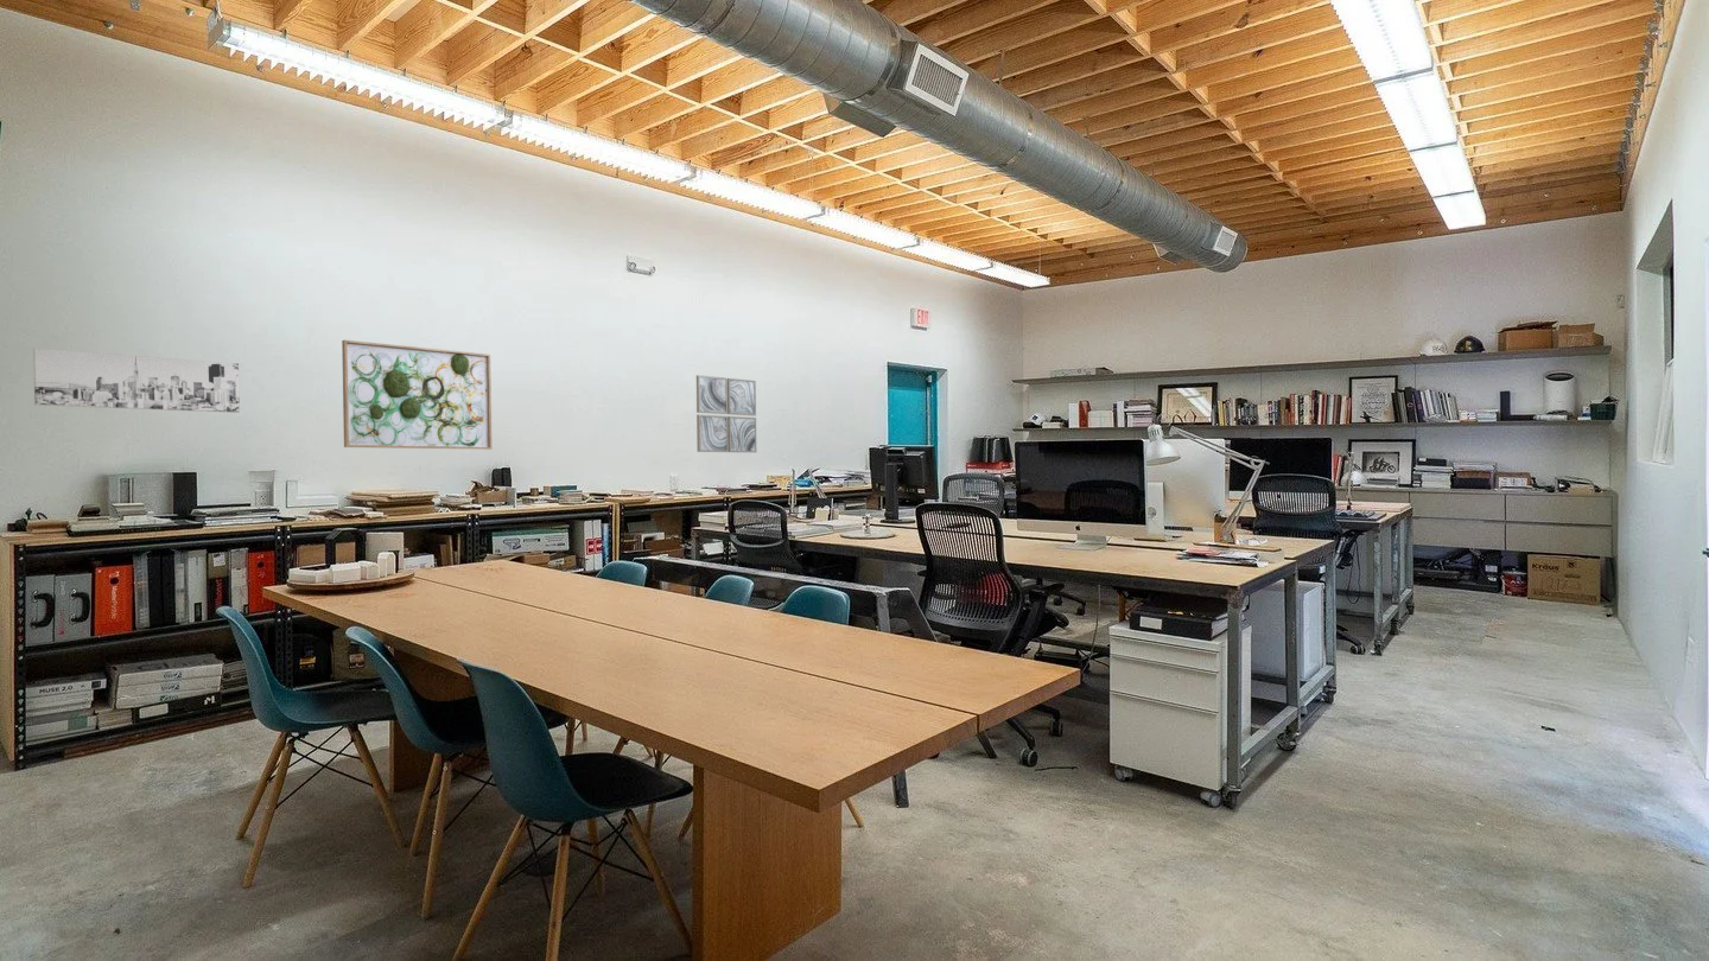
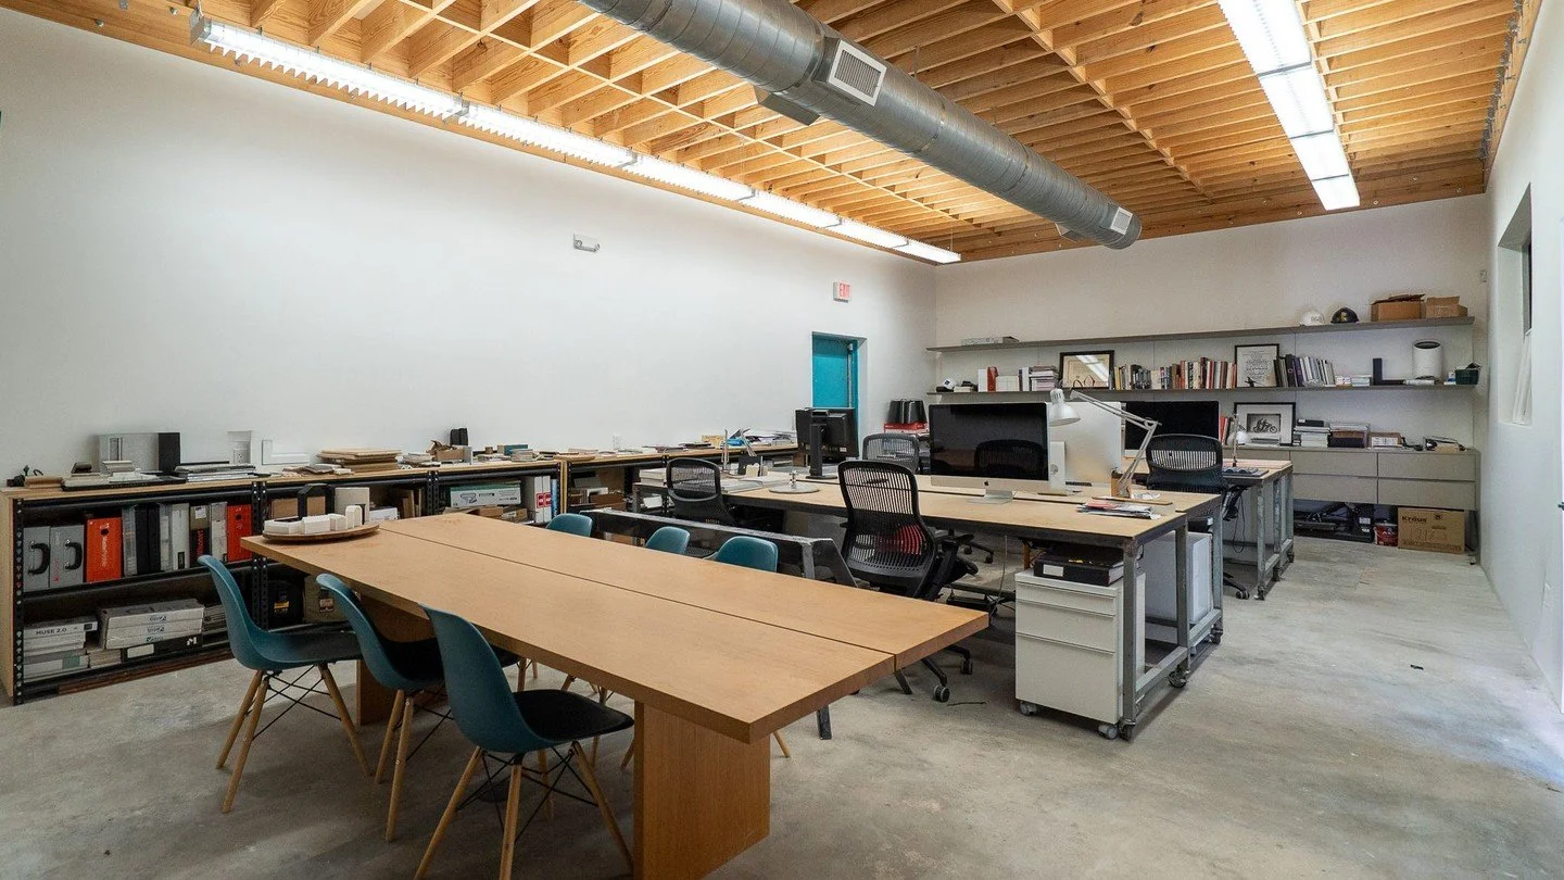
- wall art (726, 416)
- wall art (421, 397)
- wall art (142, 382)
